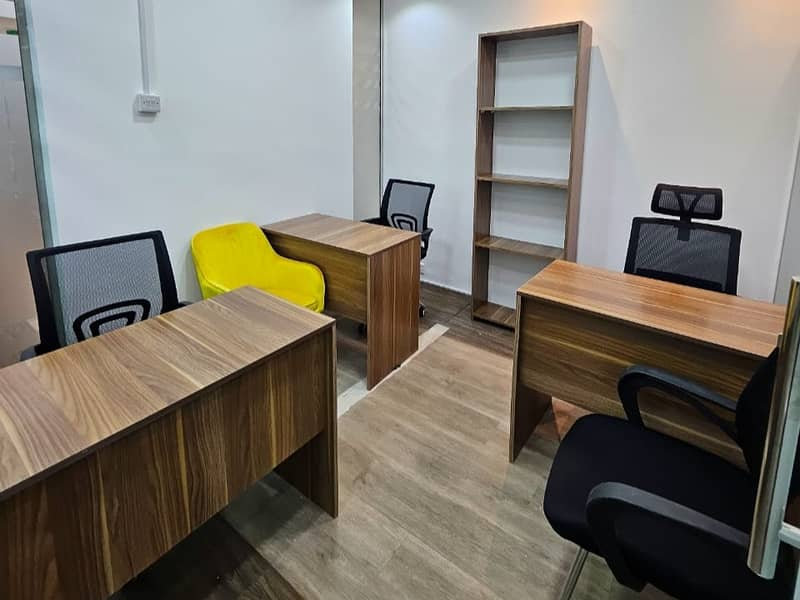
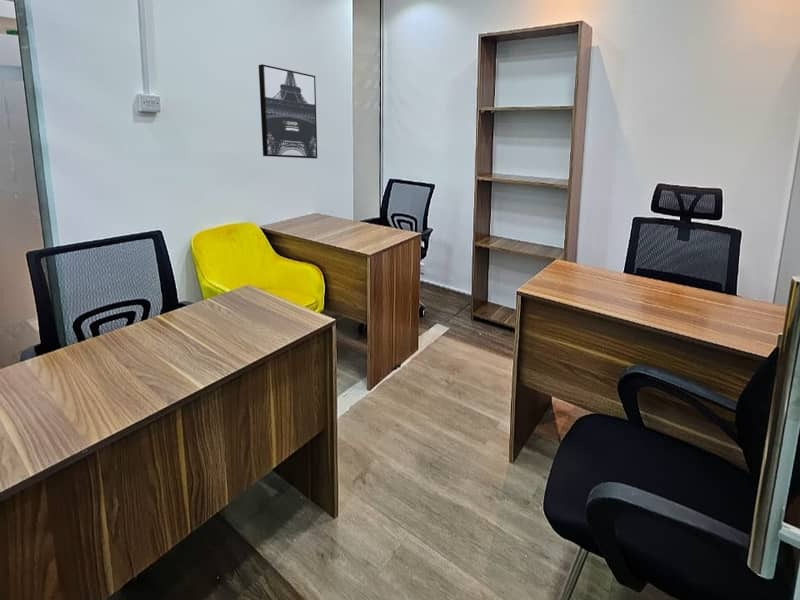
+ wall art (289, 114)
